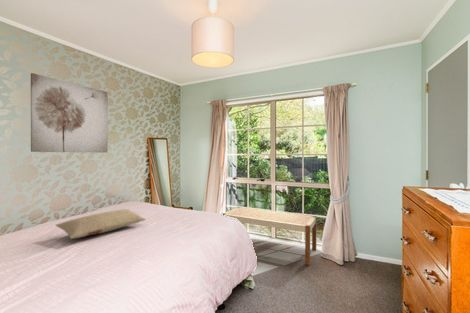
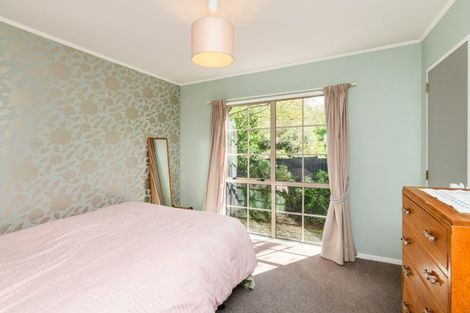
- bench (269, 226)
- pillow (104, 222)
- wall art (74, 118)
